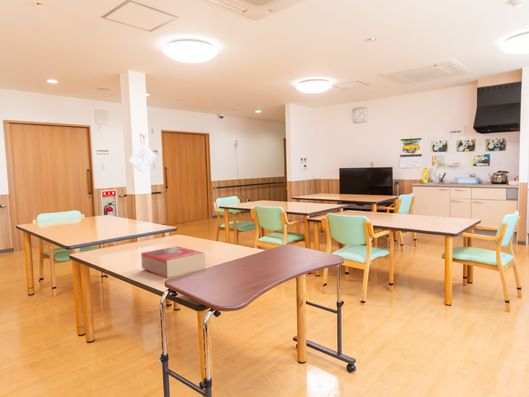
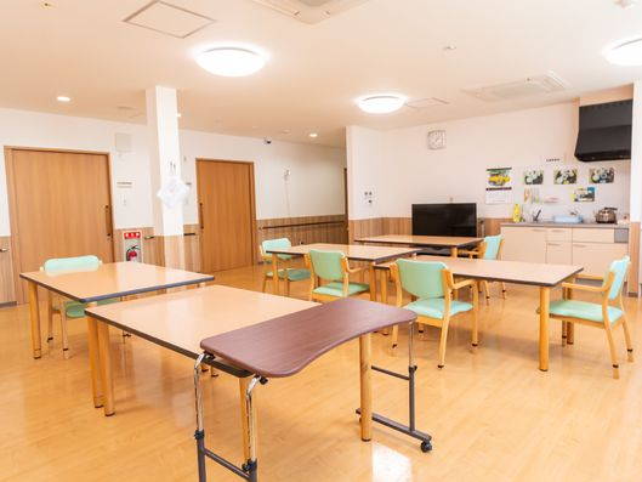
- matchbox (173, 260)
